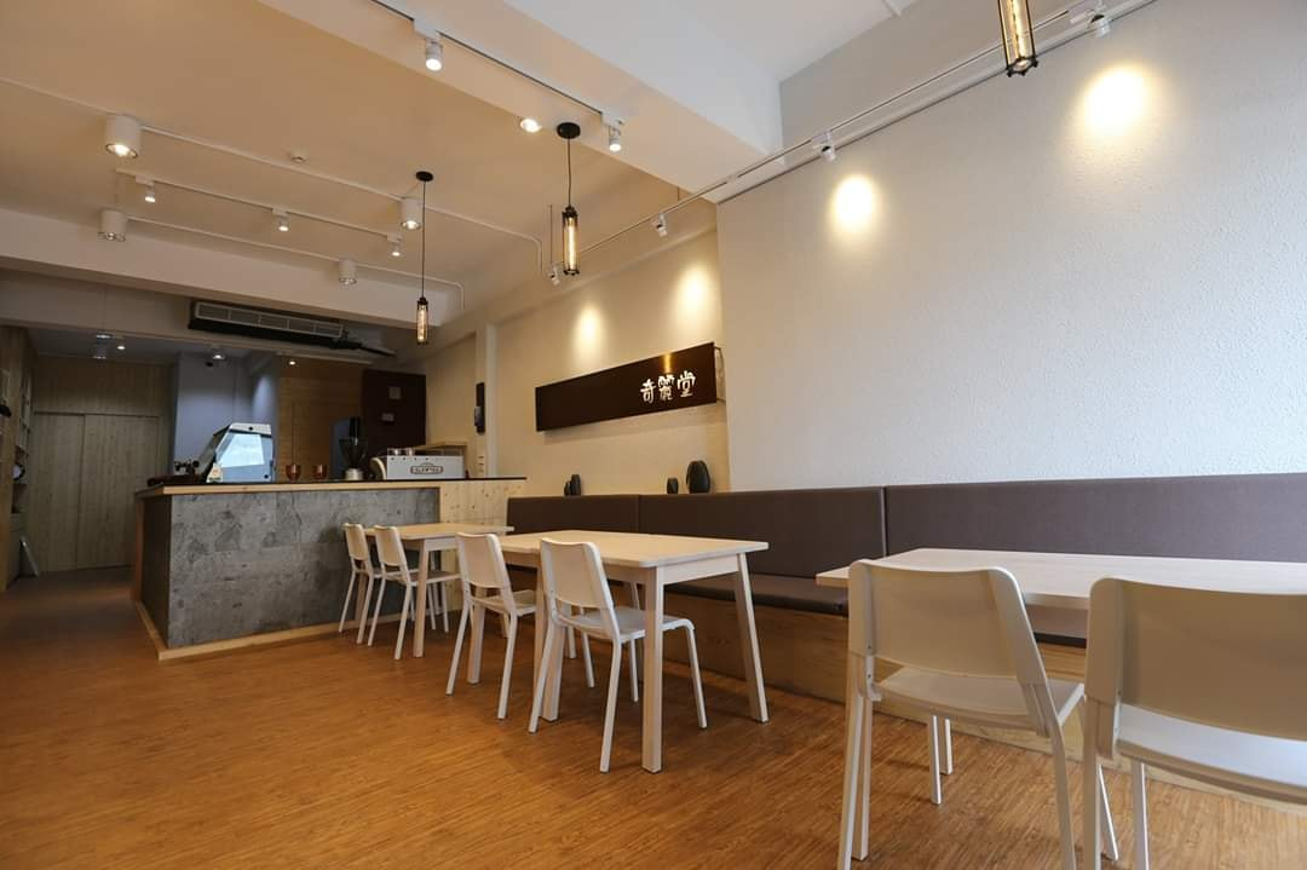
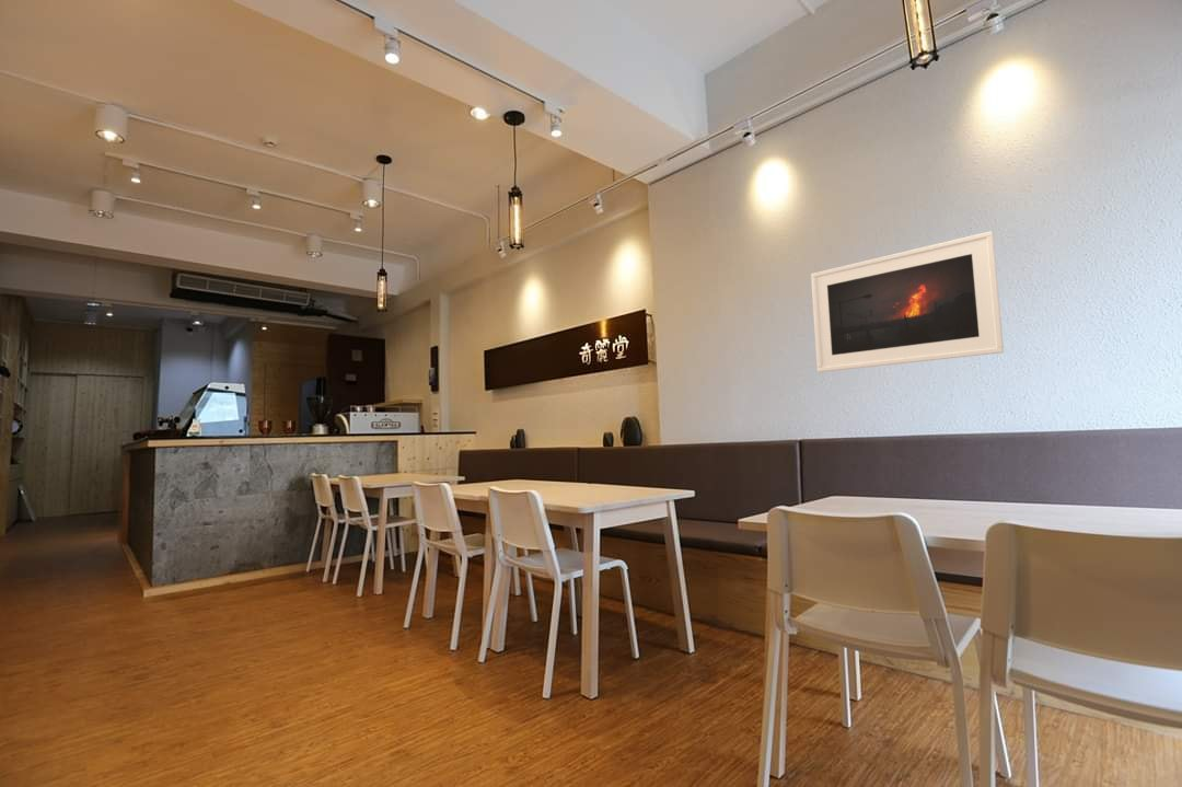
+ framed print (896, 309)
